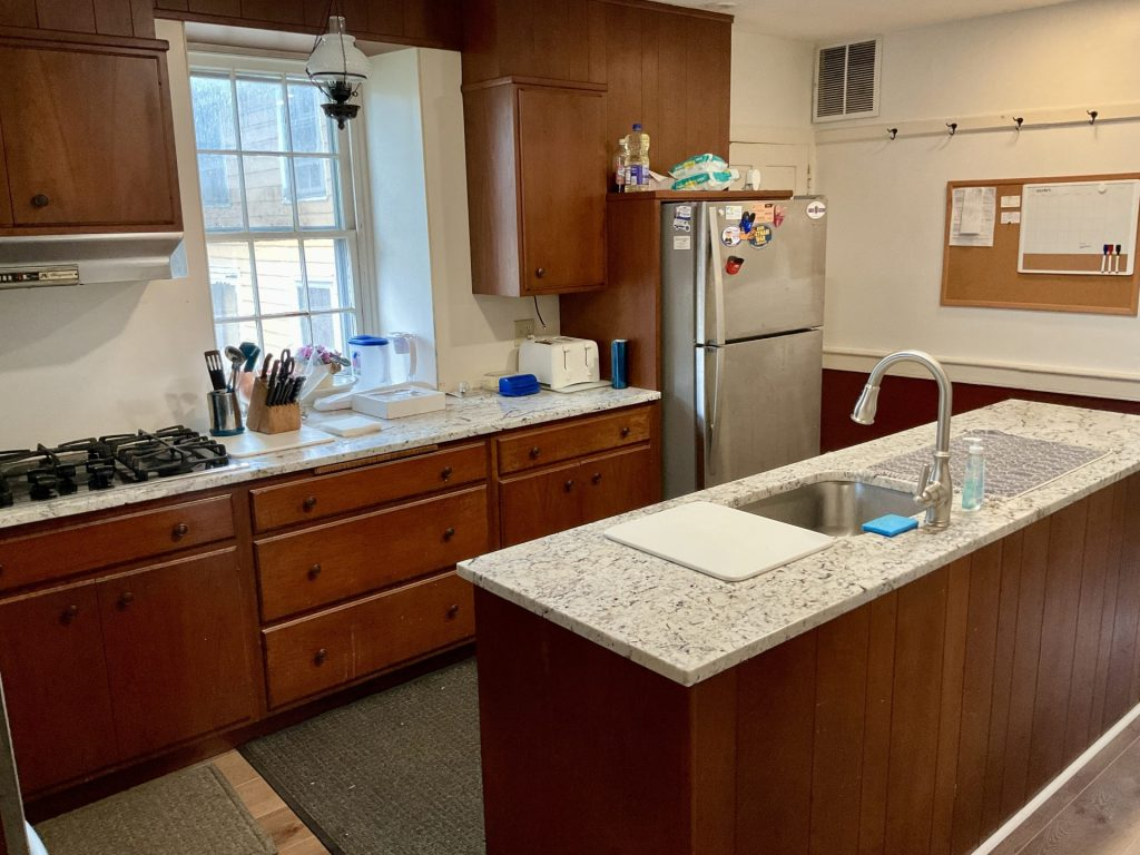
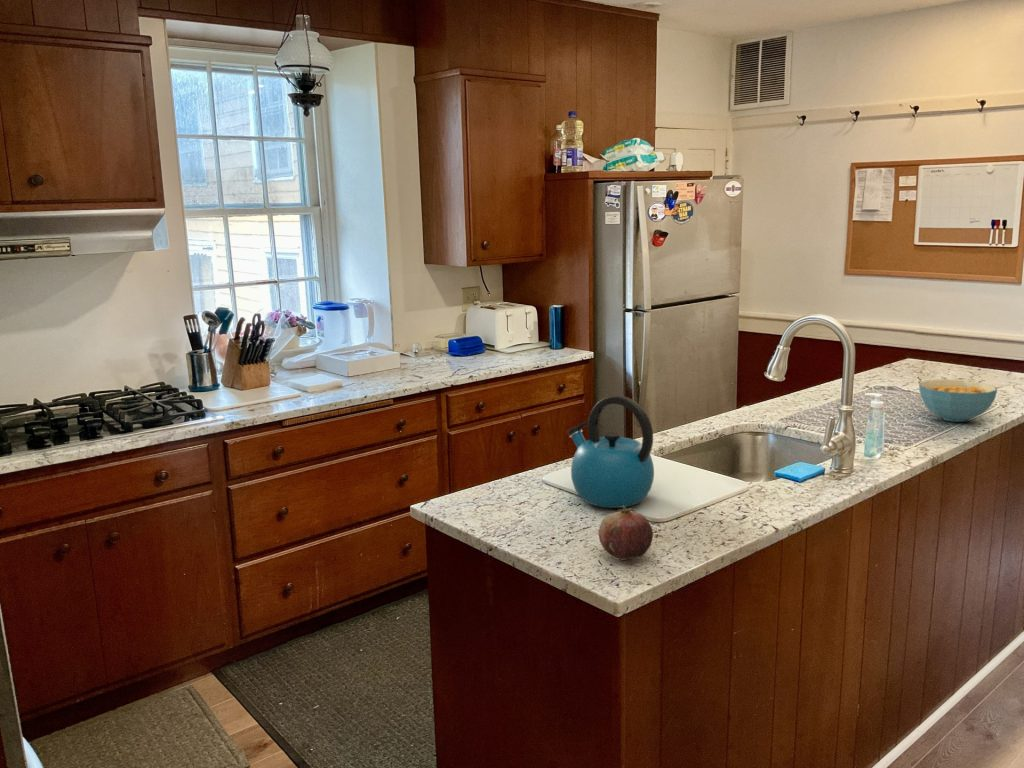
+ fruit (625, 532)
+ cereal bowl (955, 402)
+ kettle (608, 447)
